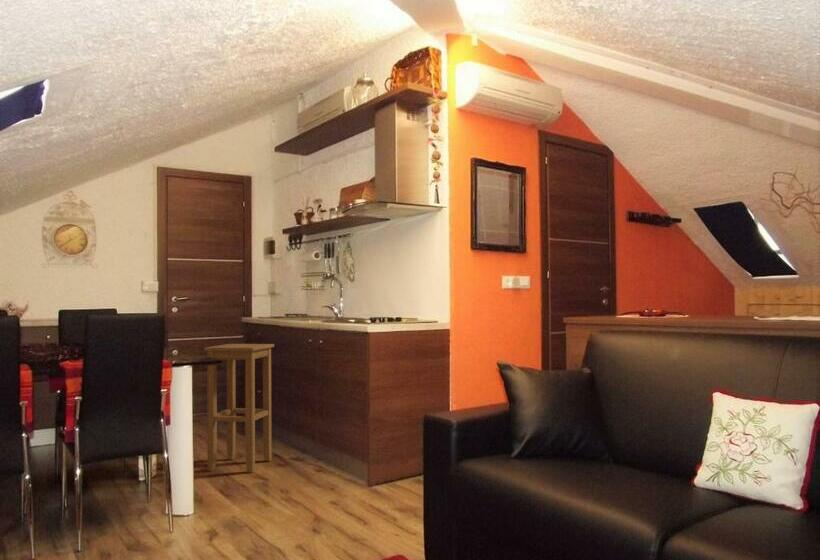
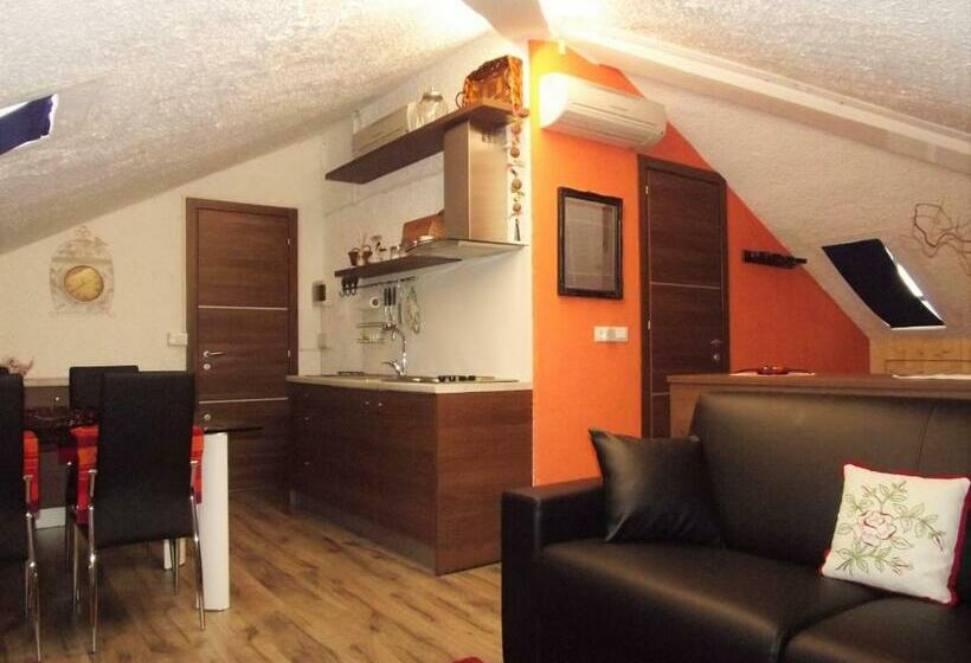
- stool (240, 408)
